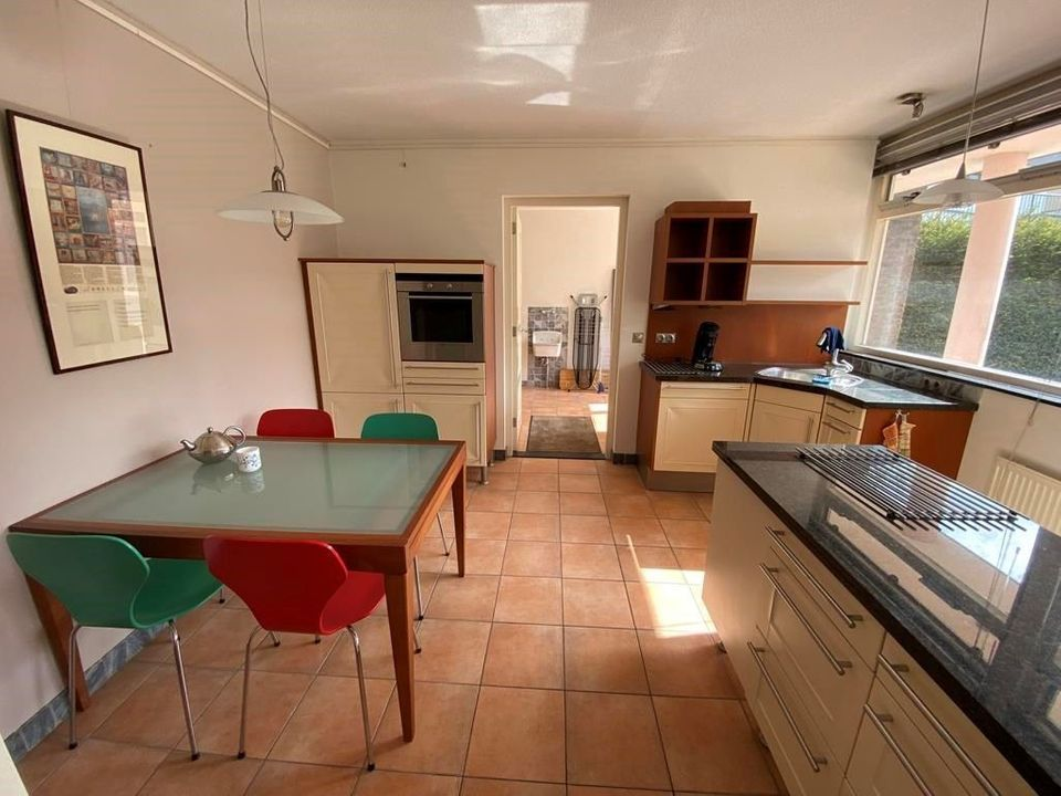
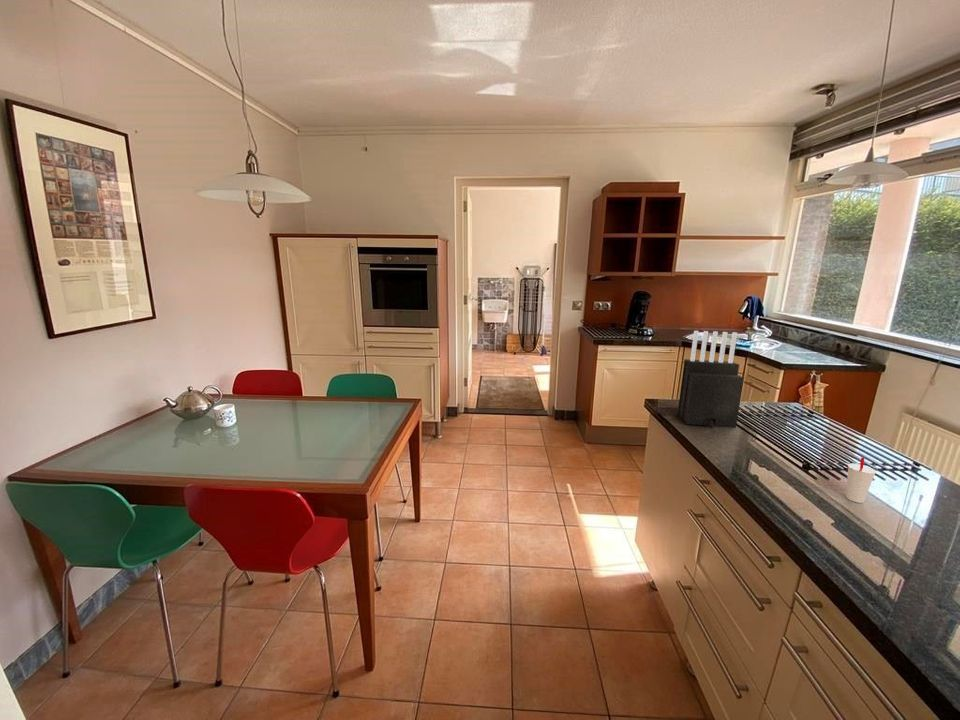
+ knife block (712, 378)
+ cup (859, 478)
